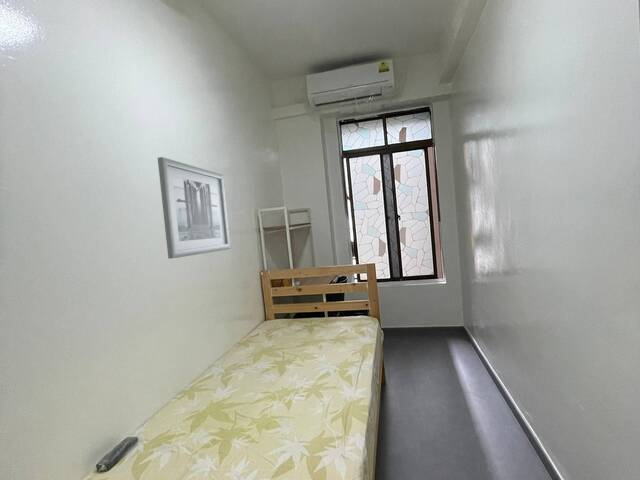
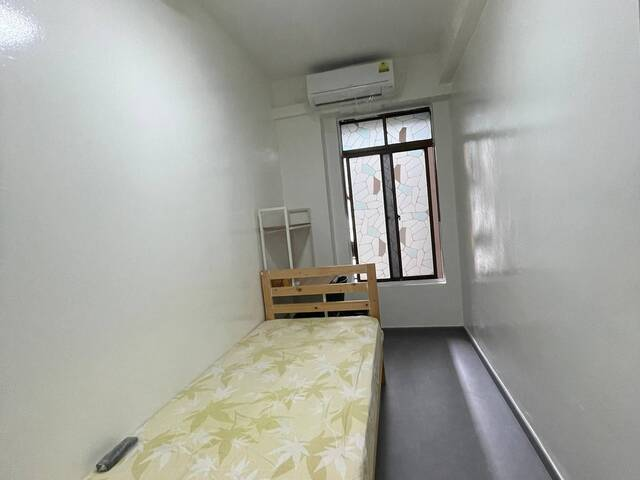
- wall art (199, 210)
